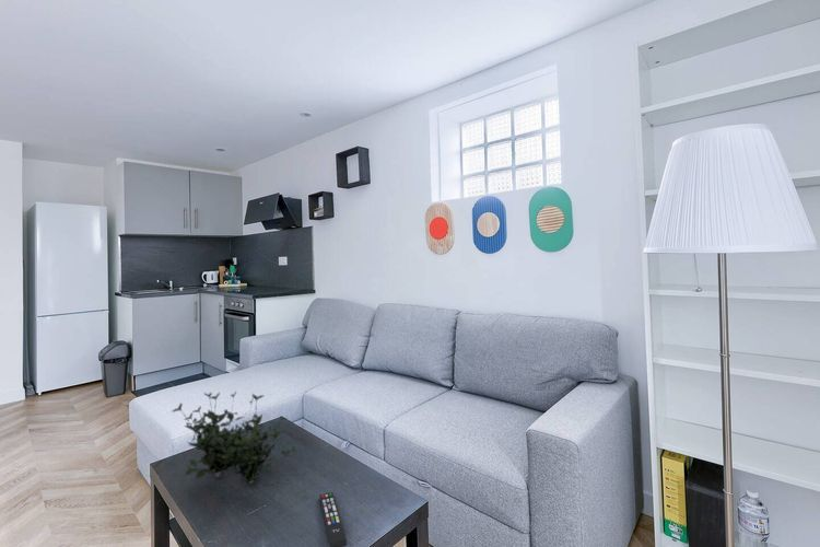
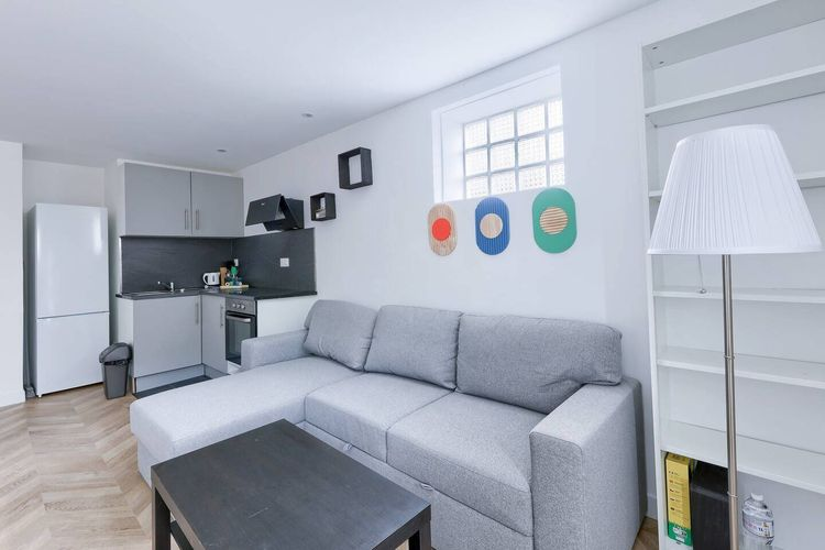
- remote control (331, 517)
- plant (233, 440)
